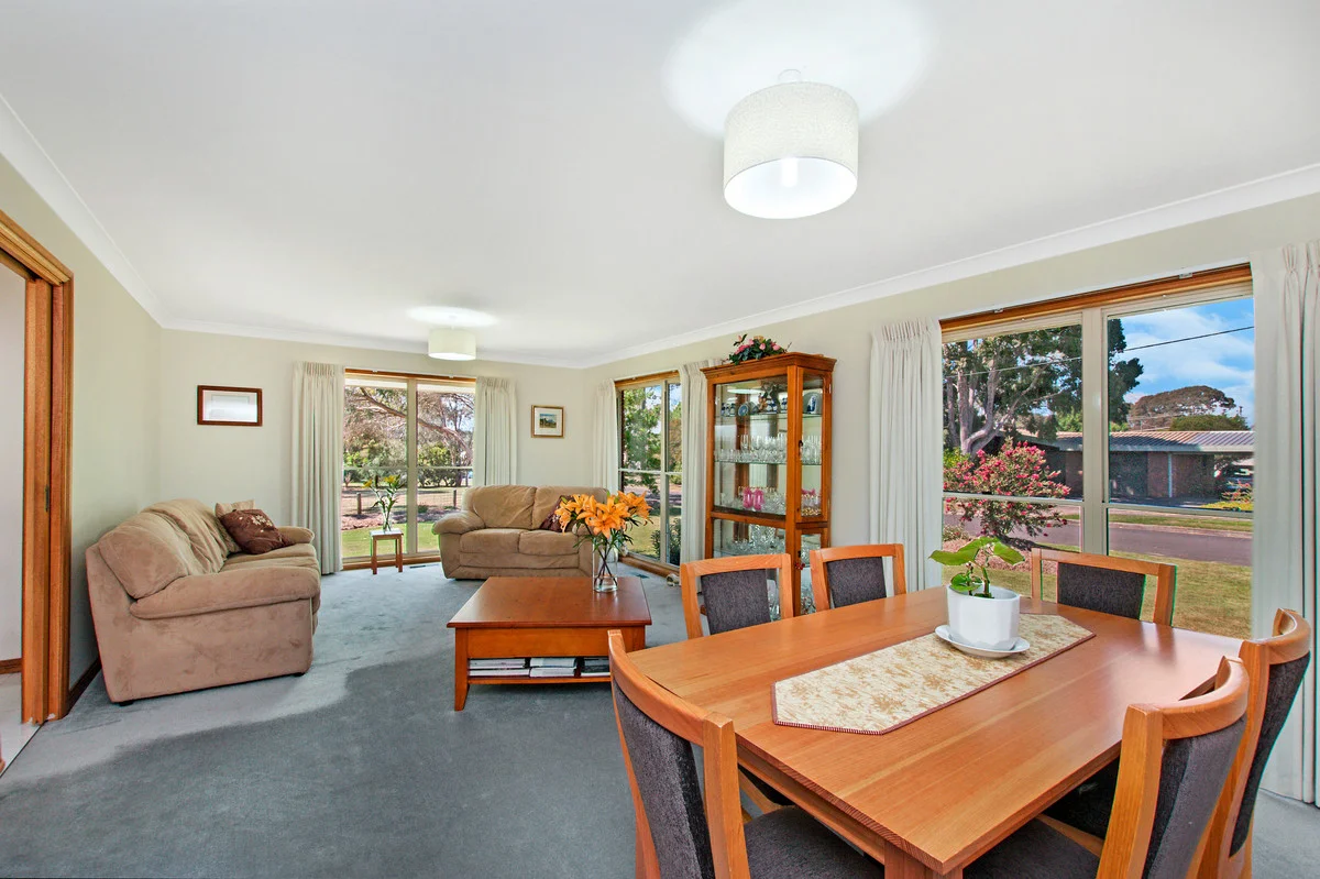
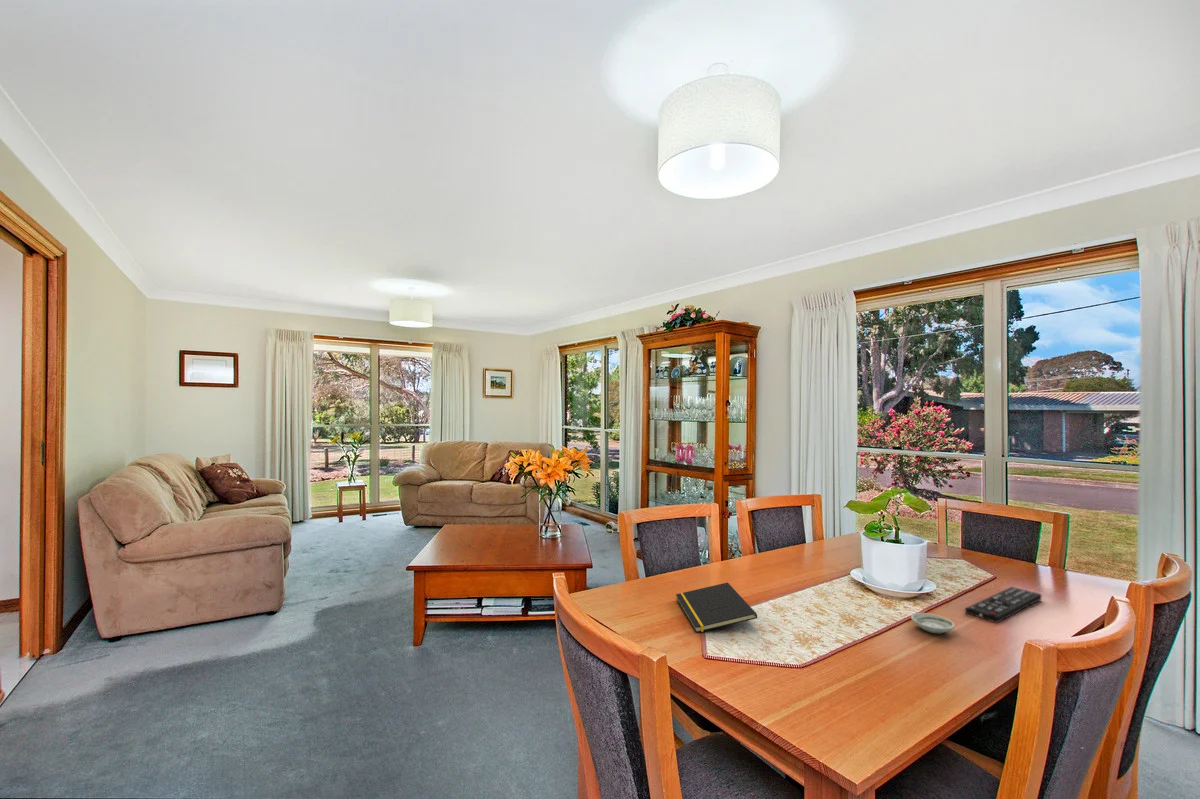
+ saucer (932, 624)
+ remote control (1004, 602)
+ notepad (713, 605)
